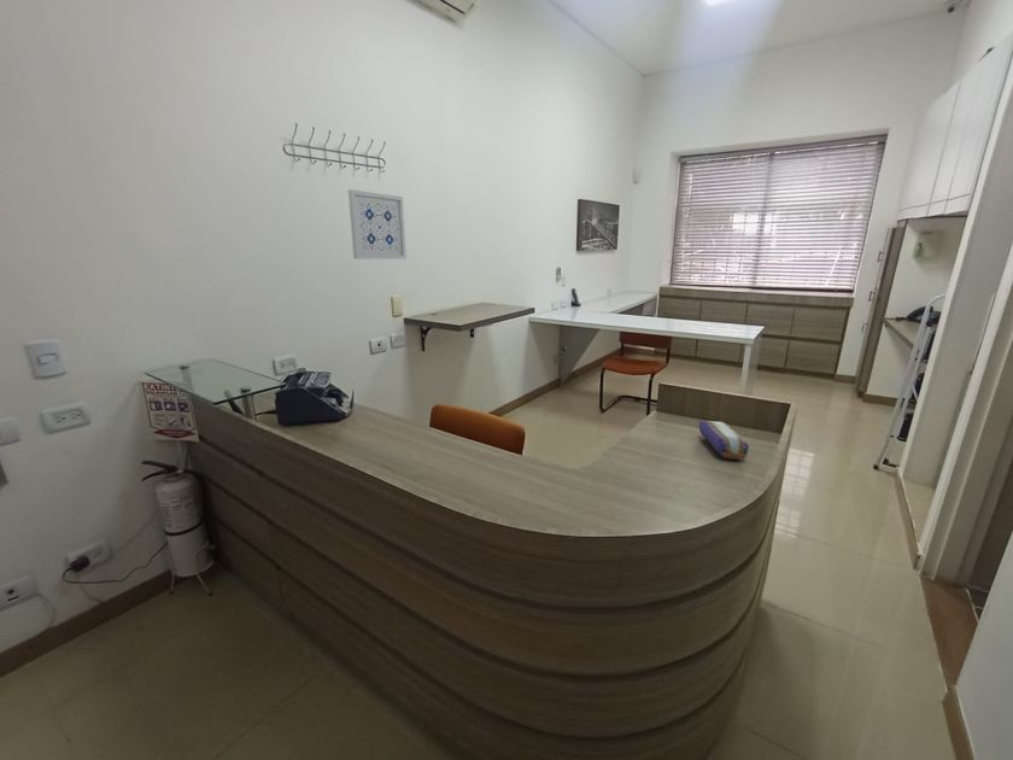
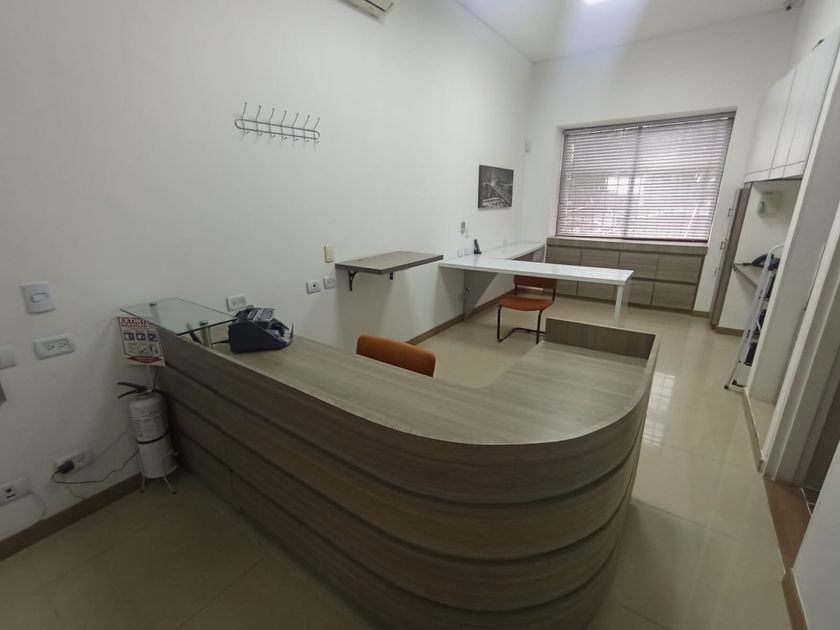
- wall art (379, 227)
- pencil case (721, 438)
